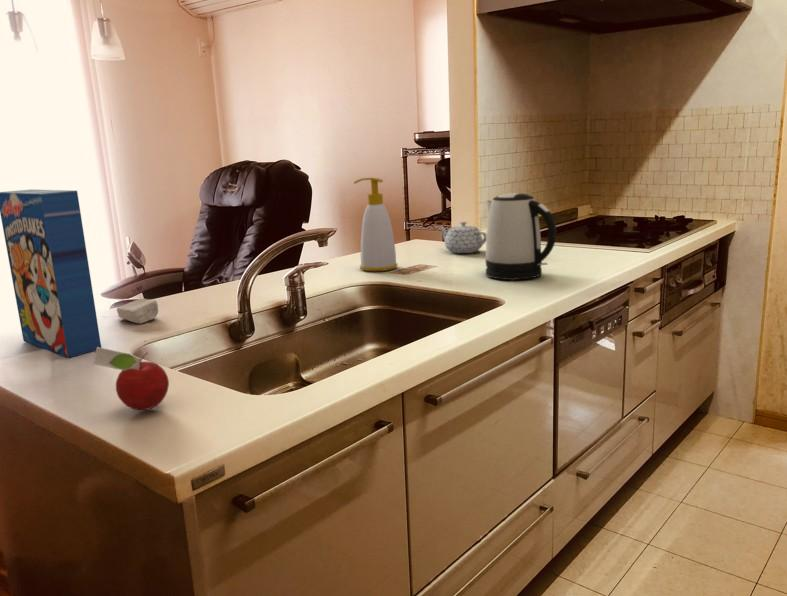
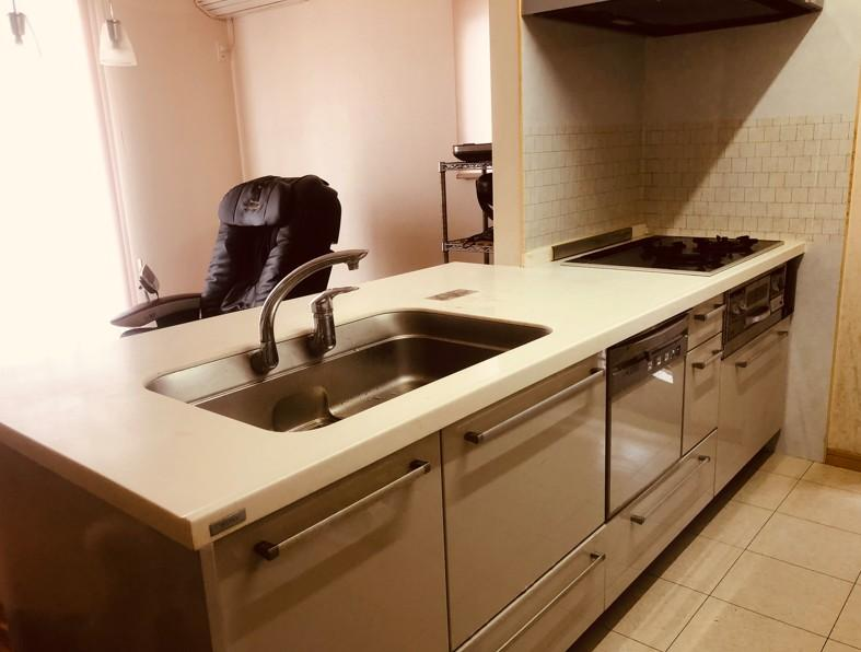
- teapot (462, 236)
- soap bottle (376, 223)
- kettle (520, 235)
- fruit (134, 377)
- cereal box (48, 270)
- soap bar (138, 309)
